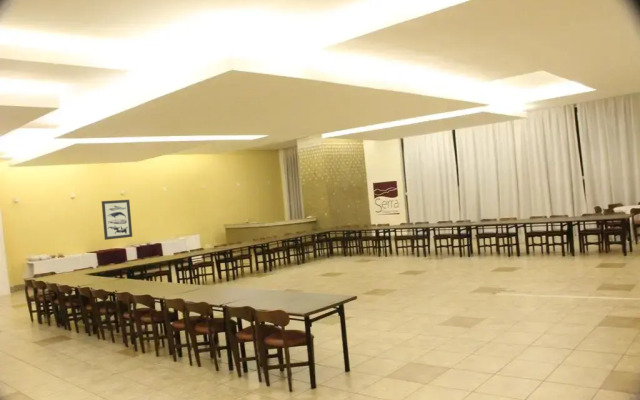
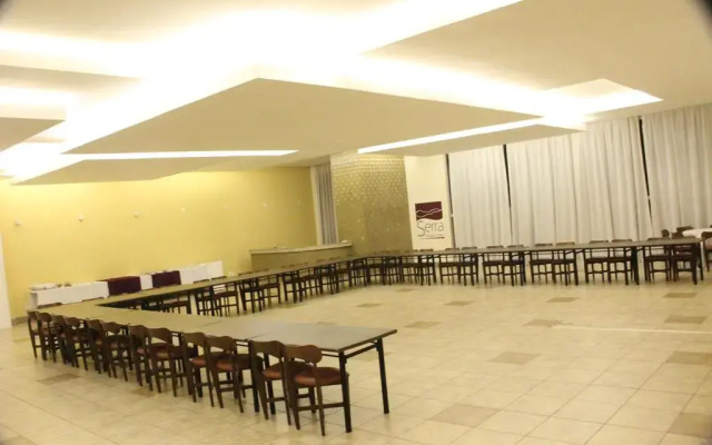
- wall art (117, 219)
